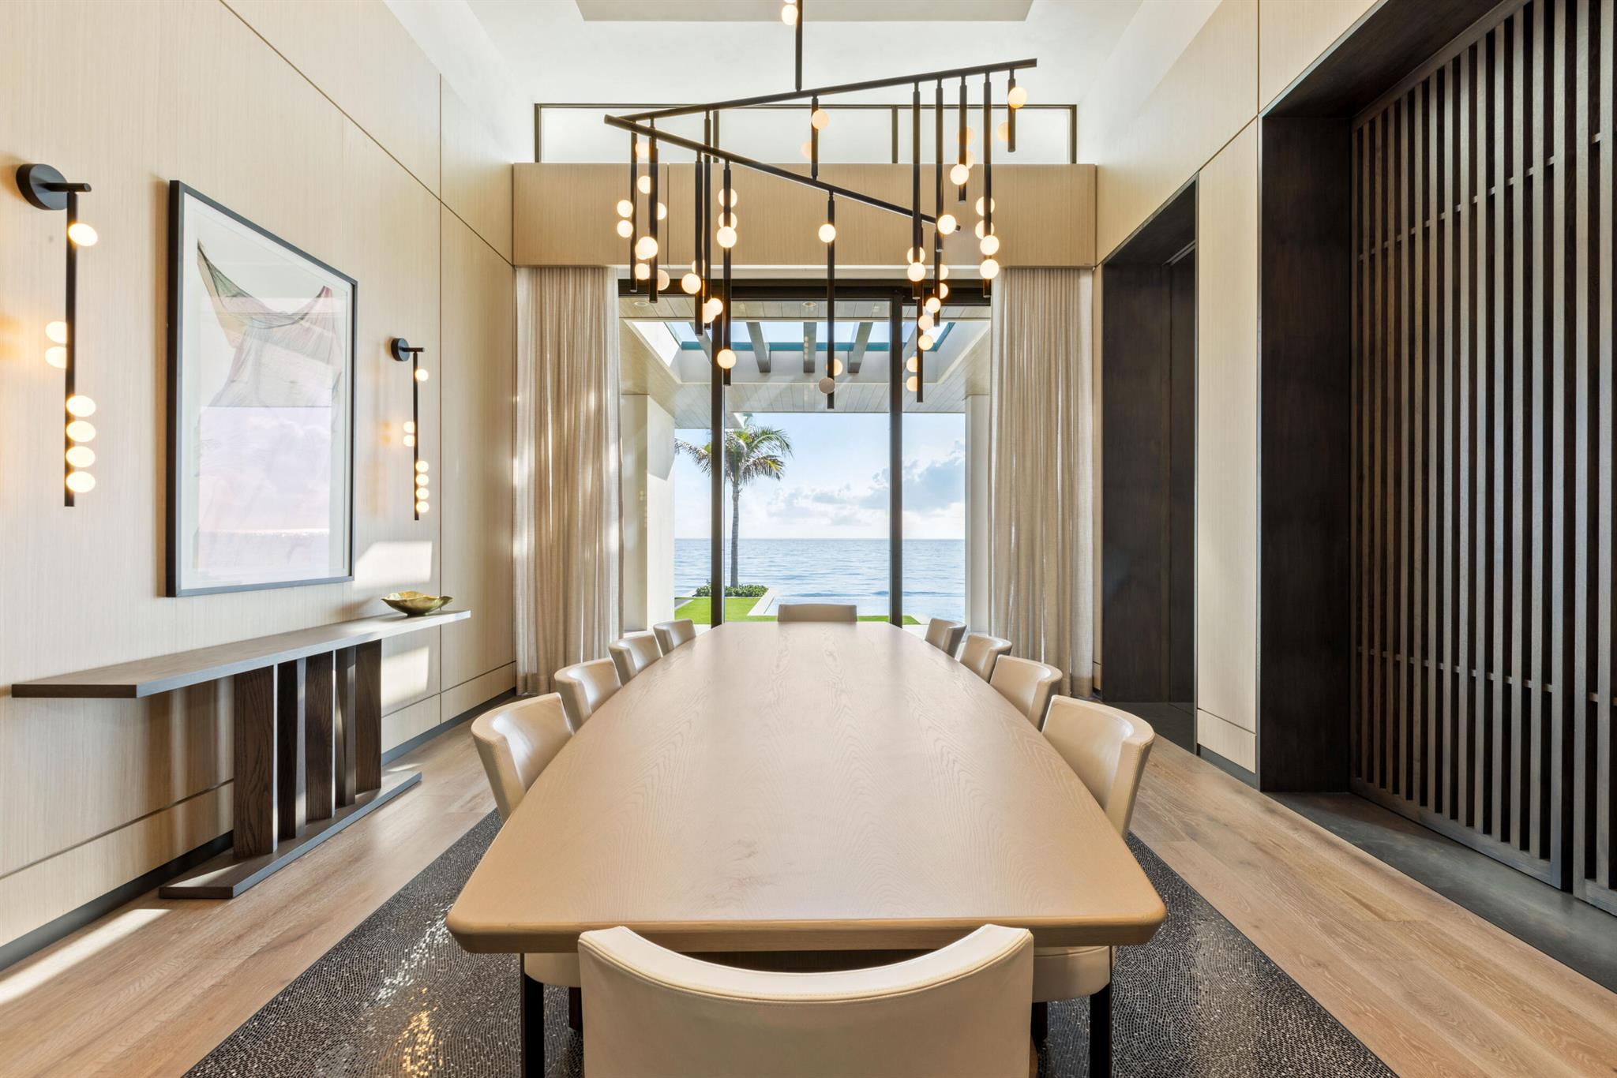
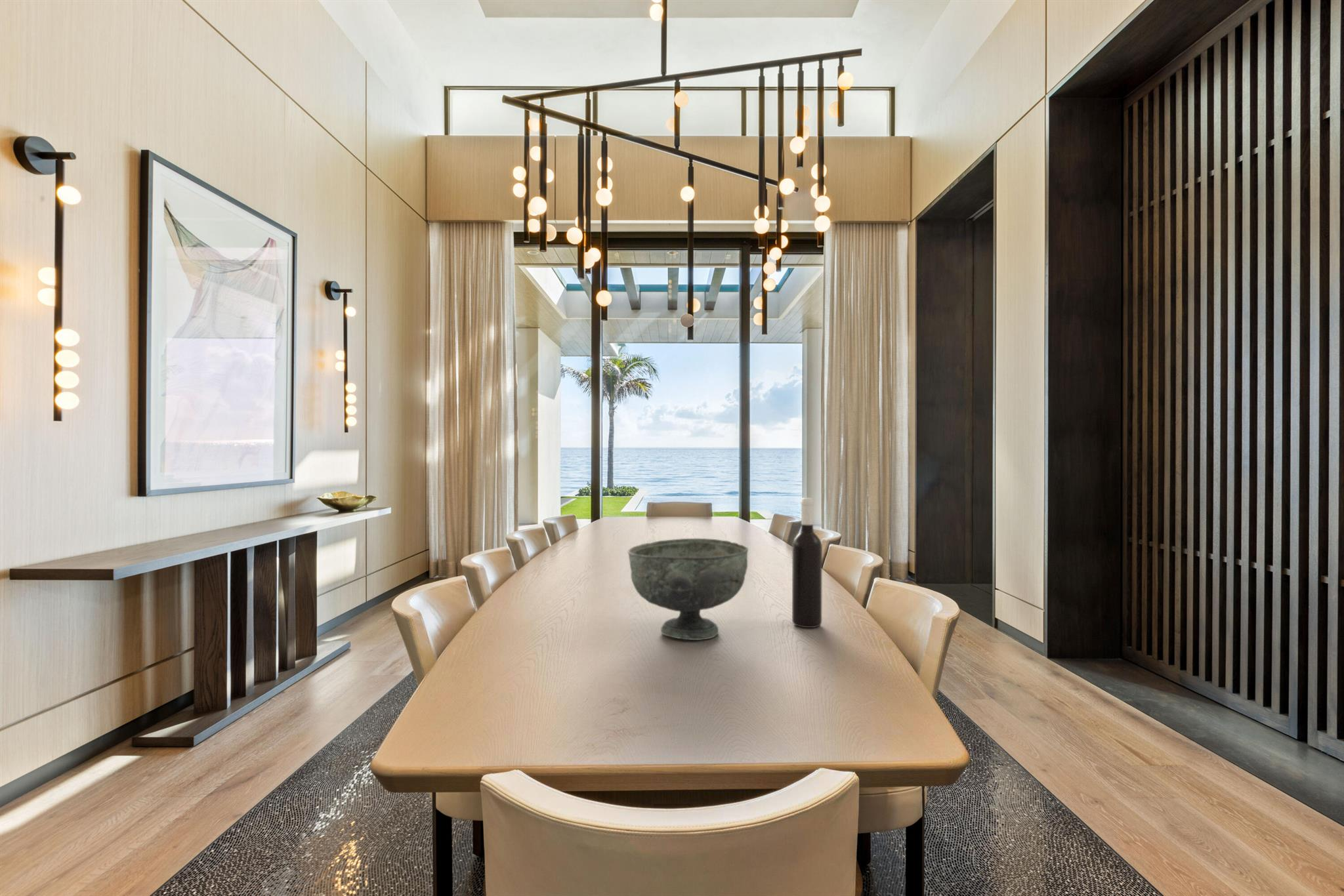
+ decorative bowl (688, 589)
+ wine bottle (807, 561)
